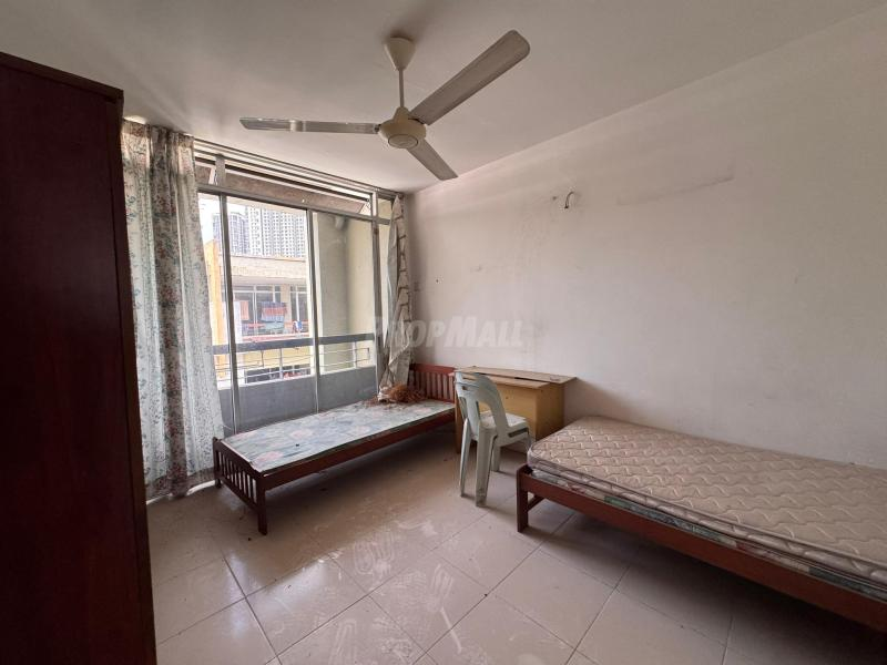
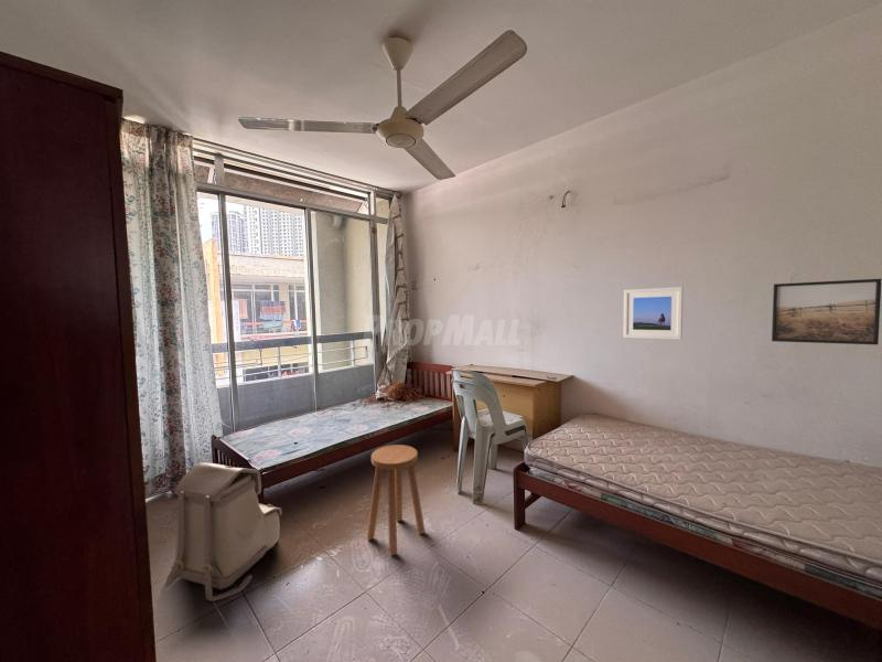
+ stool (395, 494)
+ backpack (226, 514)
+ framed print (652, 313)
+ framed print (821, 312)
